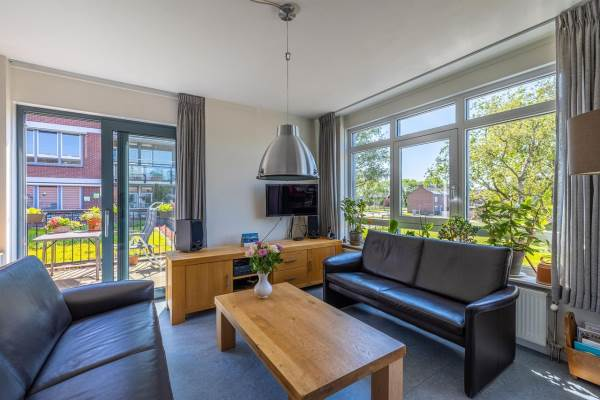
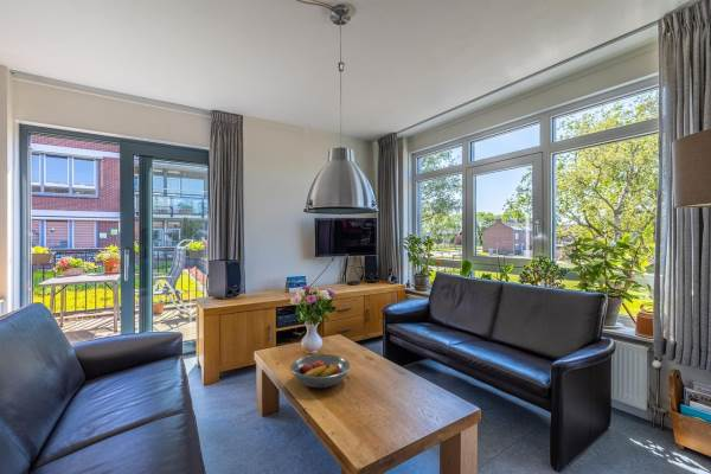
+ fruit bowl (320, 371)
